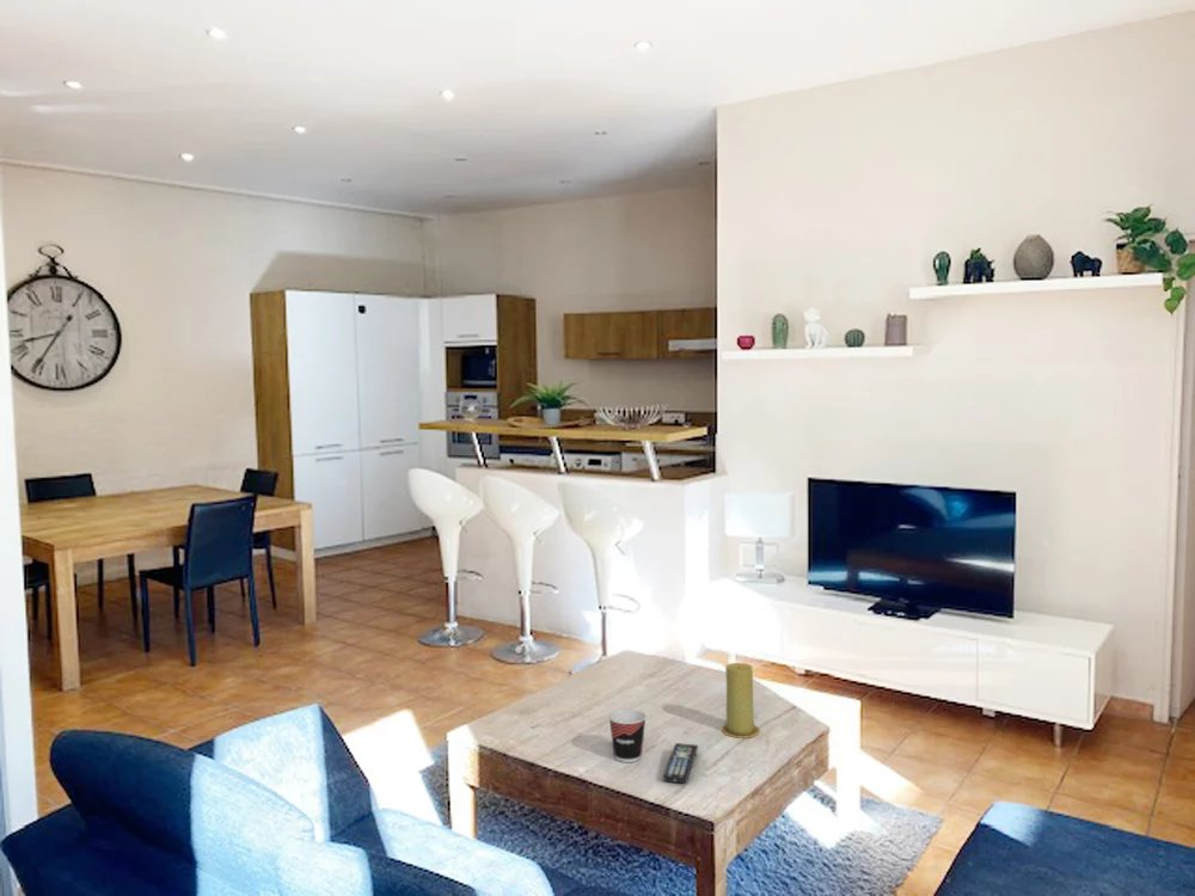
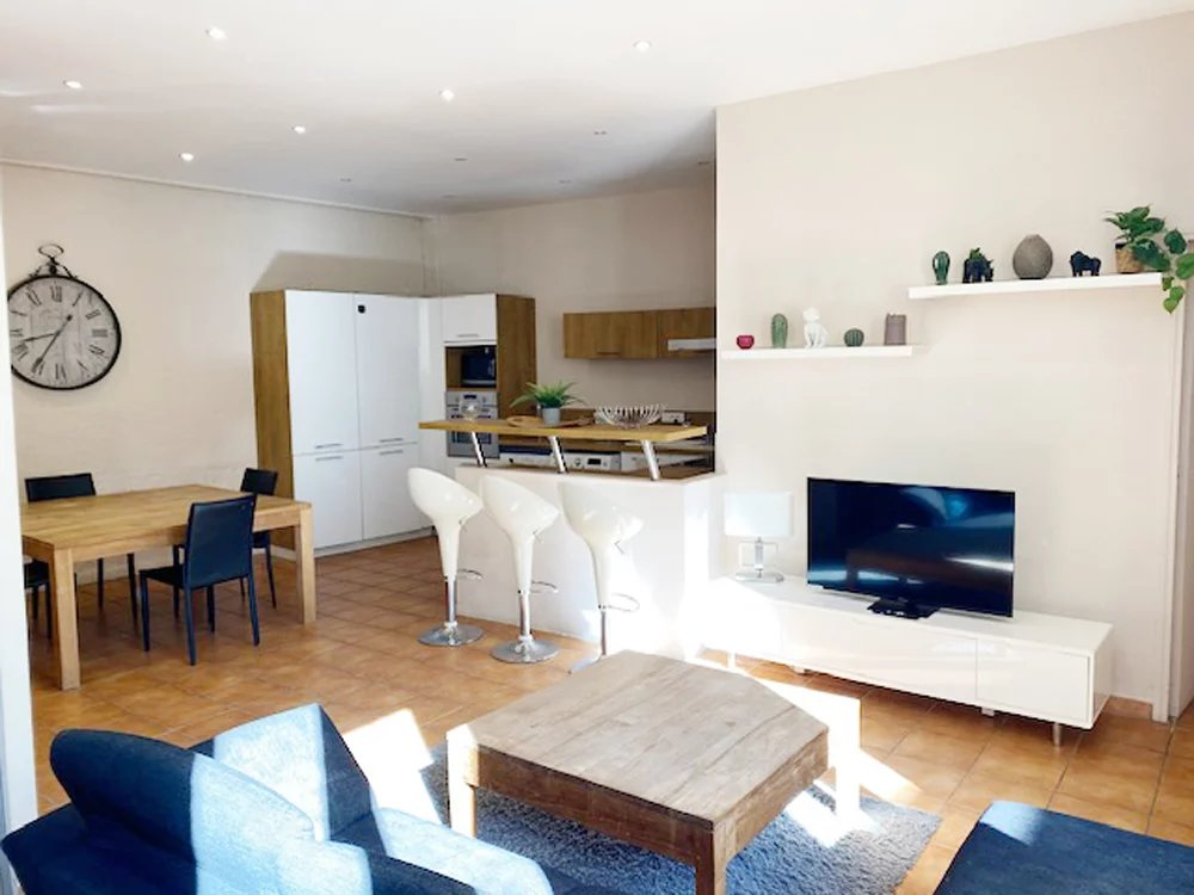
- cup (627, 736)
- candle (740, 698)
- remote control (681, 761)
